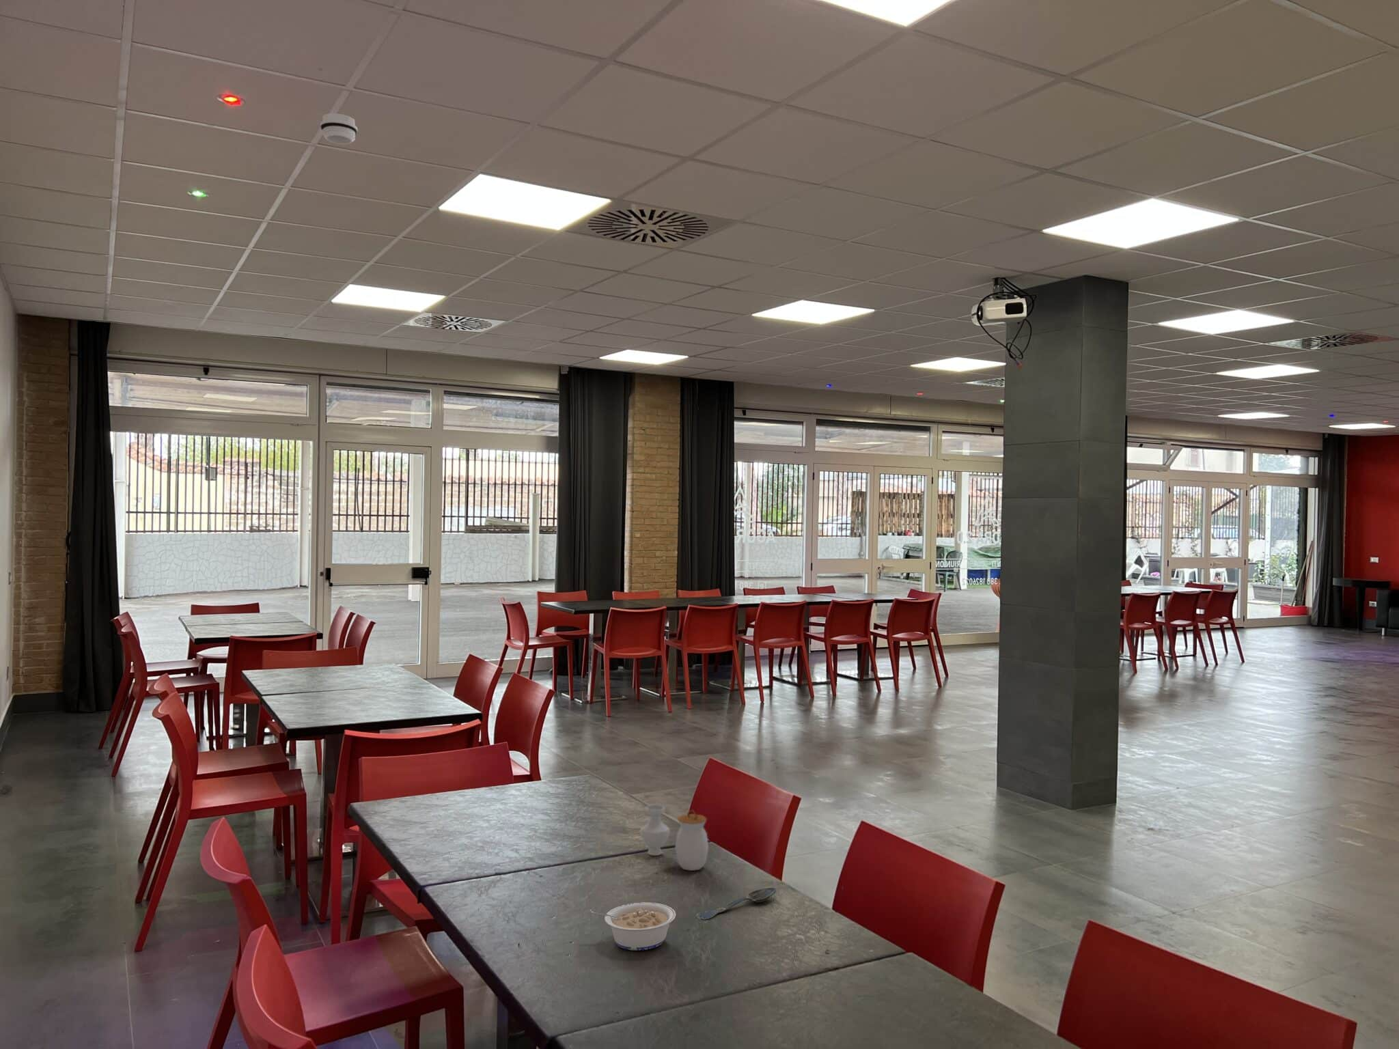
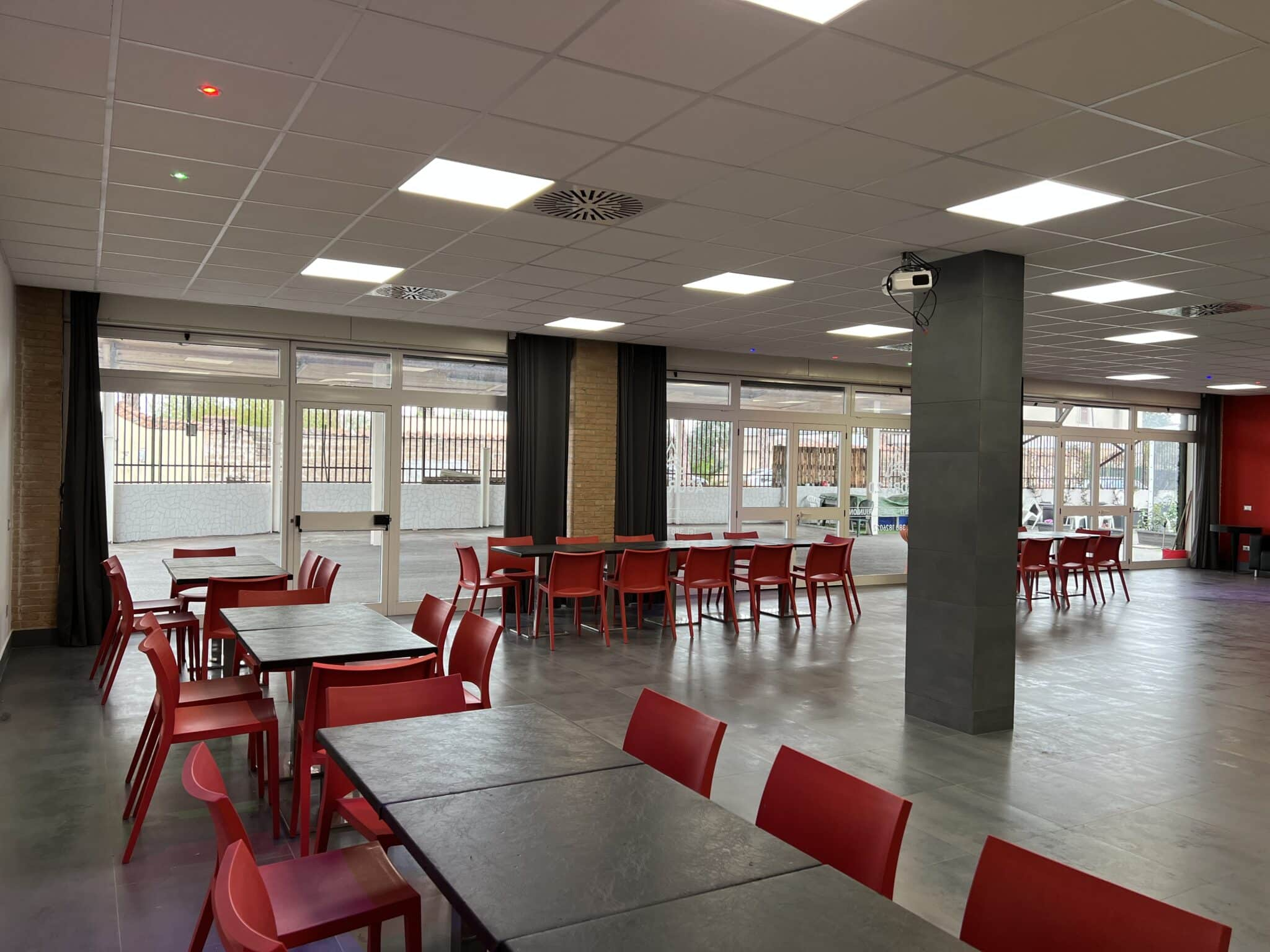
- smoke detector (339, 129)
- jar (670, 832)
- legume (638, 926)
- spoon (735, 904)
